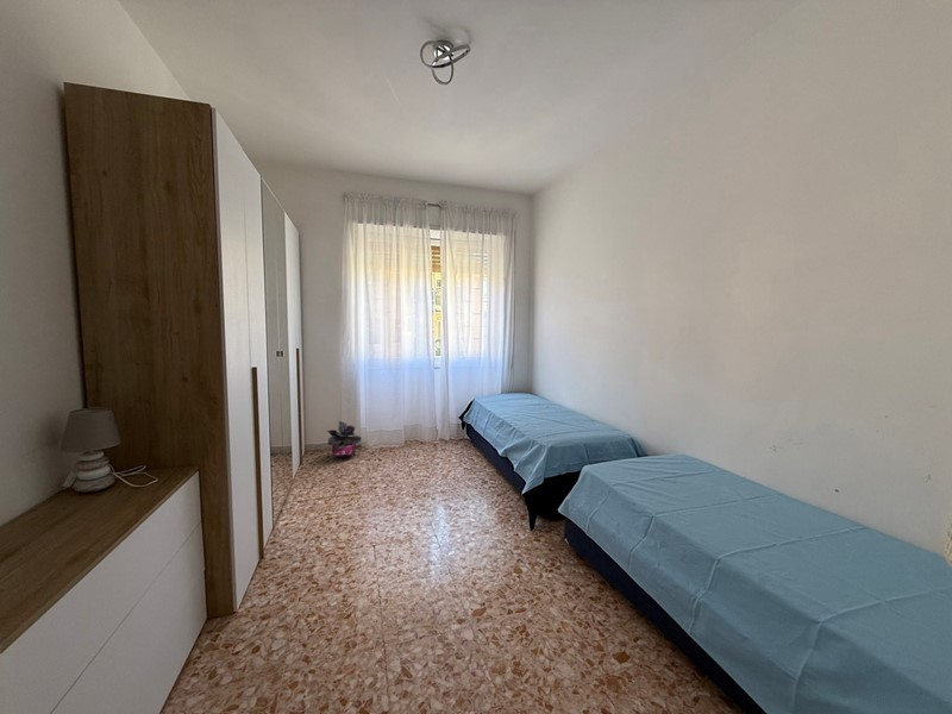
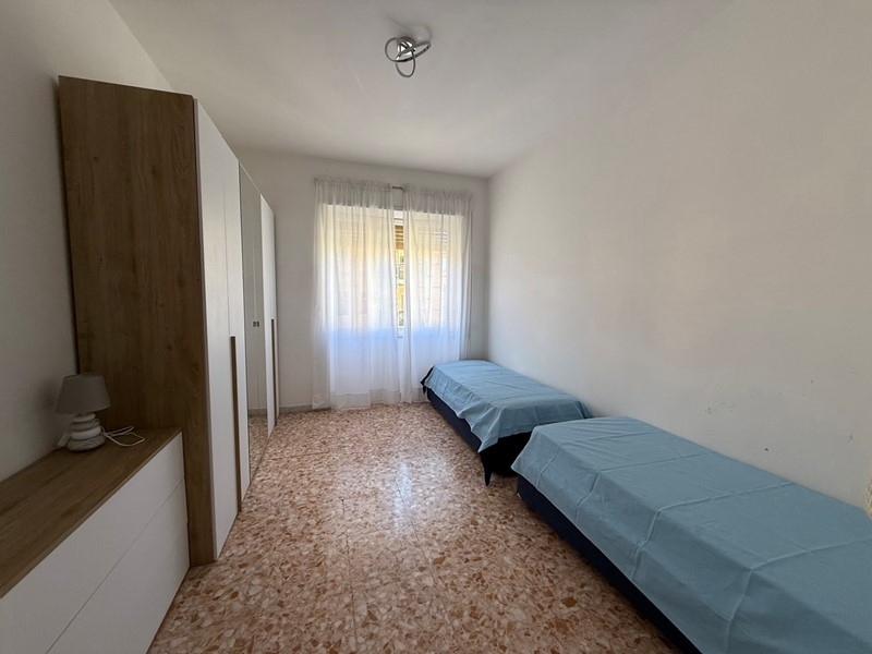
- potted plant (344, 439)
